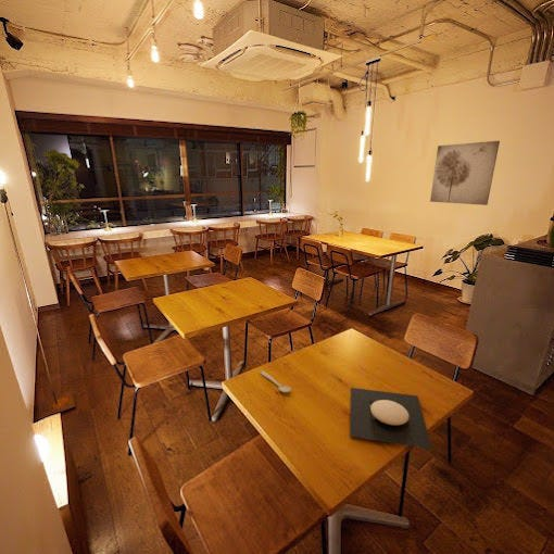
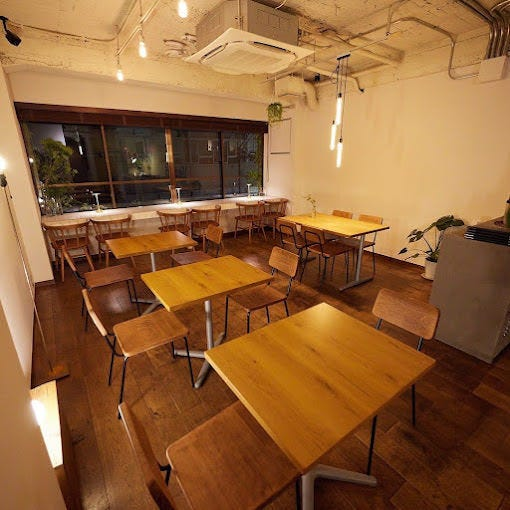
- plate (387, 411)
- wall art (461, 174)
- spoon (274, 381)
